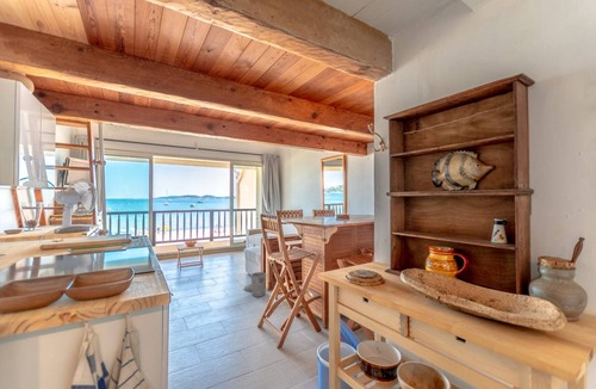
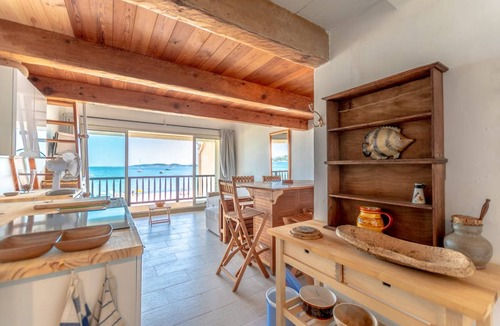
- trash can (255, 282)
